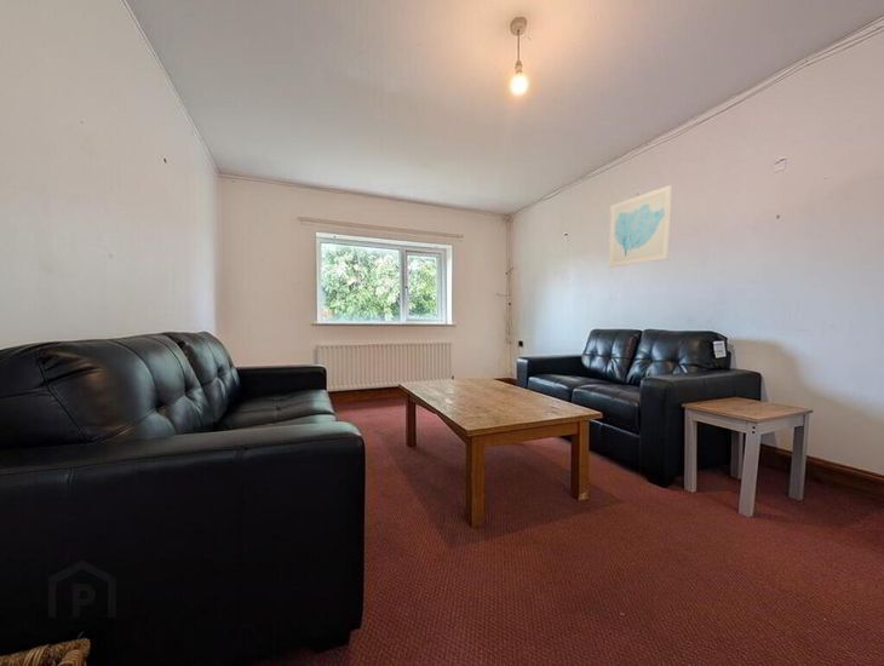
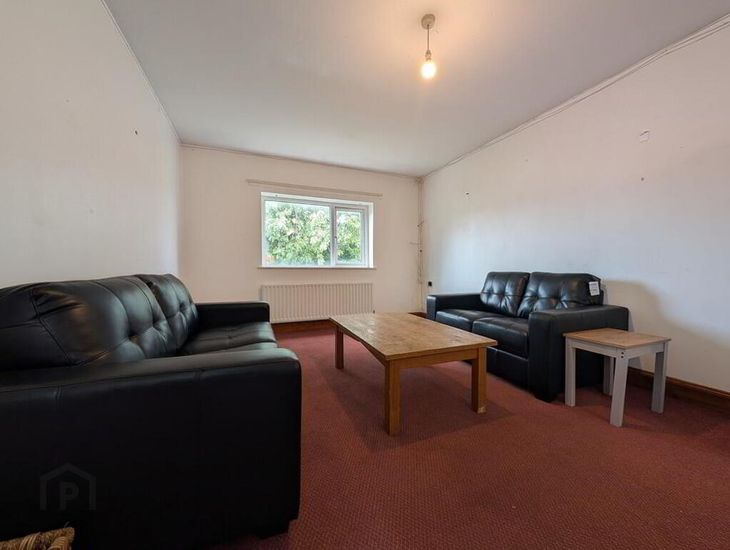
- wall art (637, 230)
